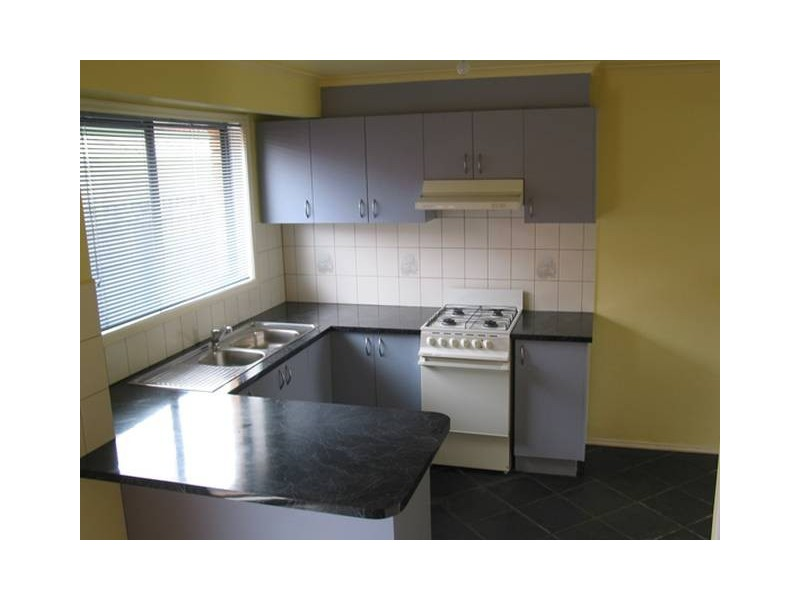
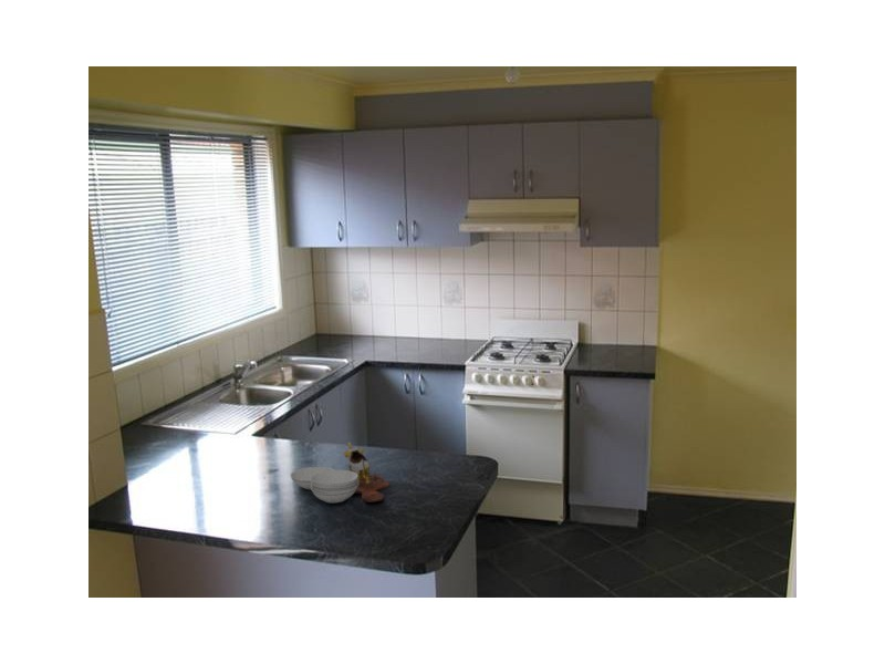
+ cutting board (339, 470)
